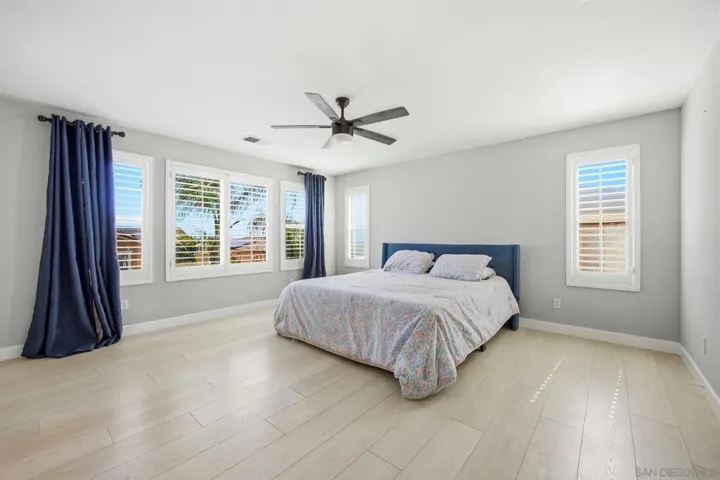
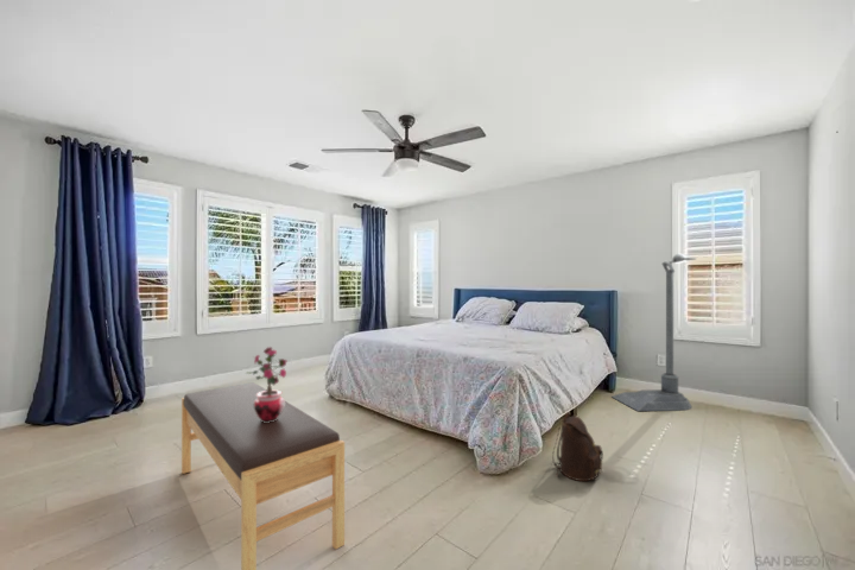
+ street lamp (666, 328)
+ bench (249, 456)
+ backpack (577, 442)
+ potted plant (267, 382)
